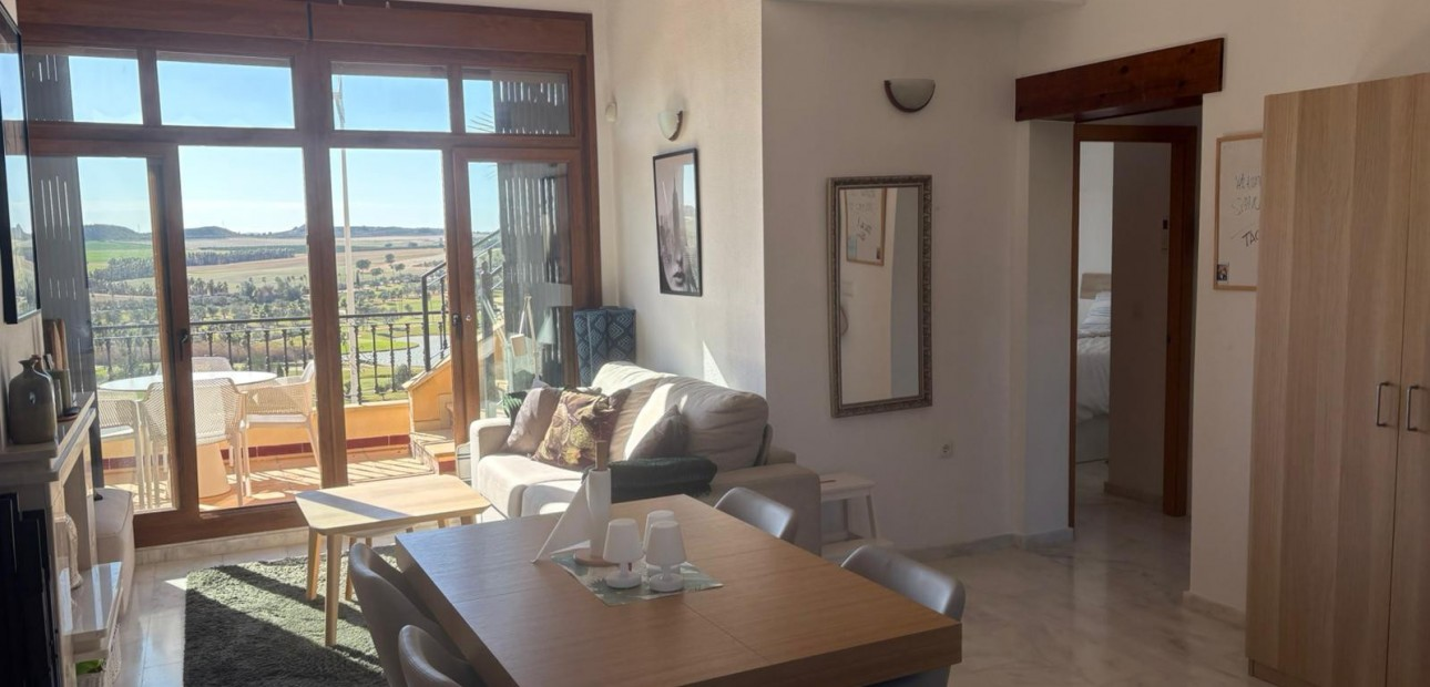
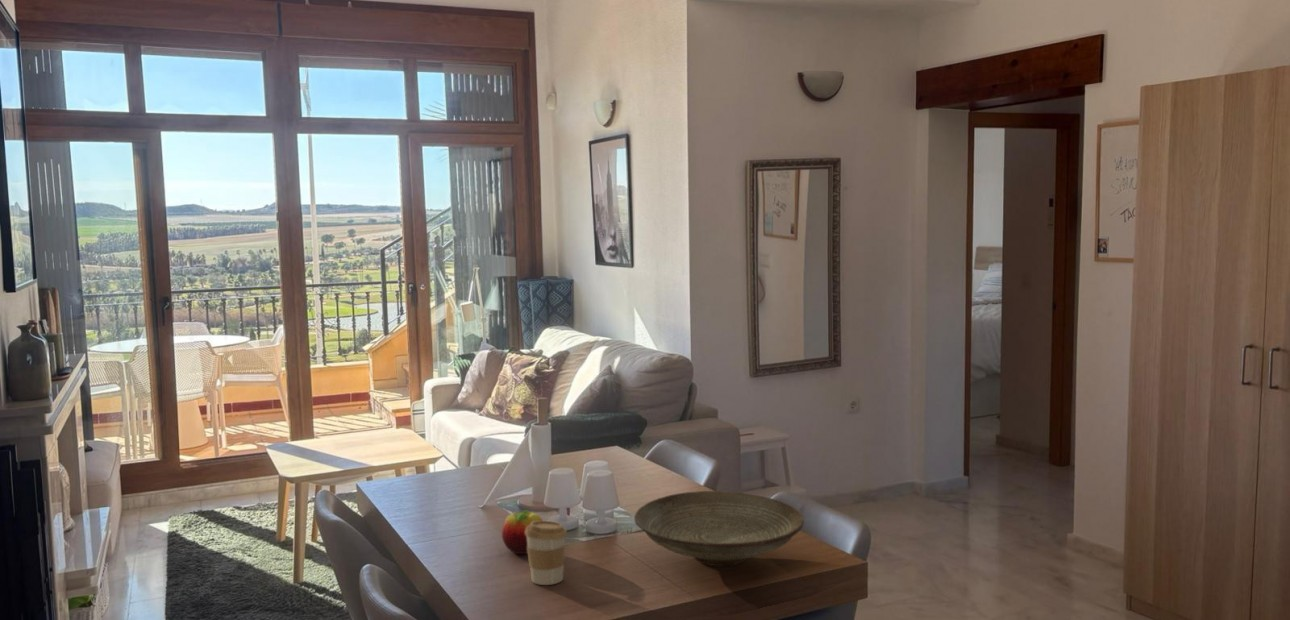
+ coffee cup (546, 551)
+ fruit (523, 530)
+ decorative bowl (719, 535)
